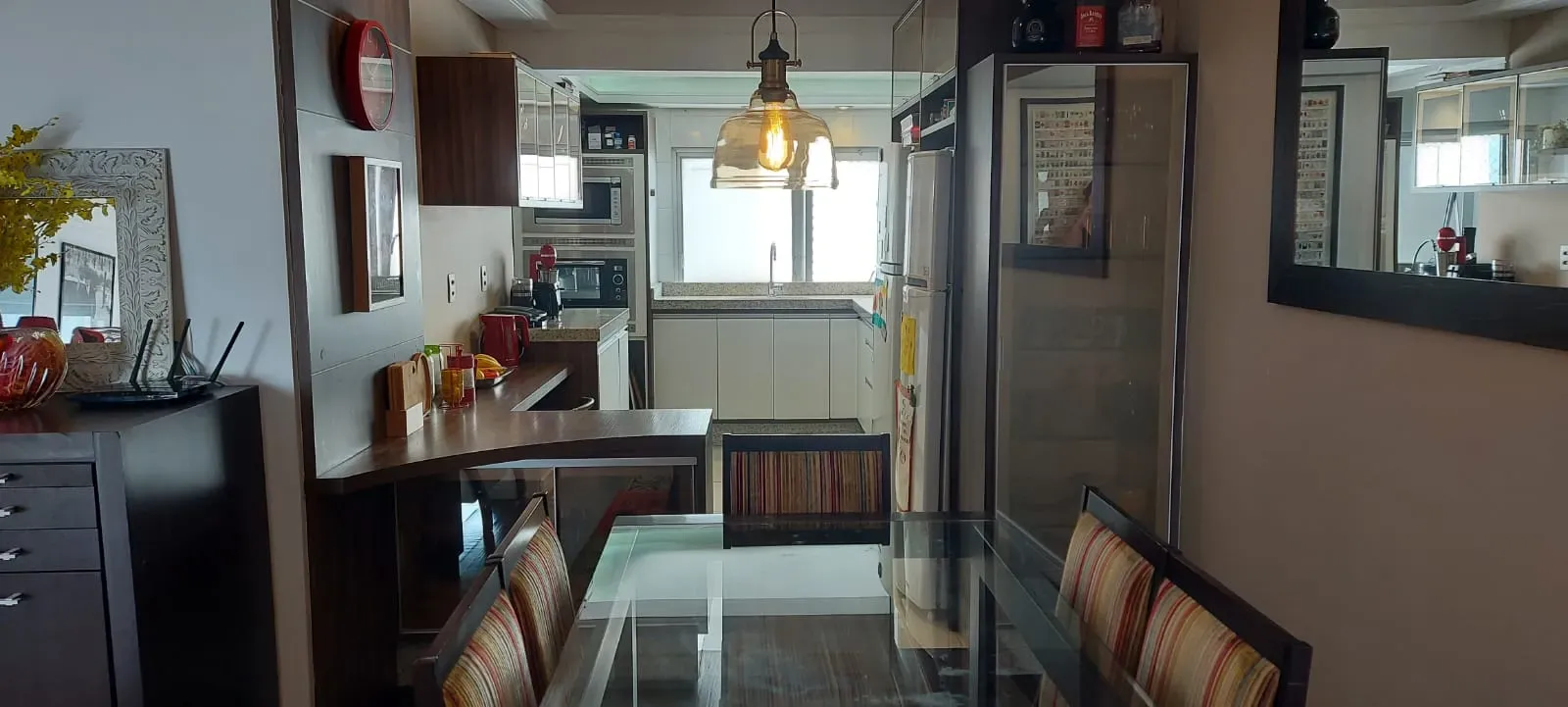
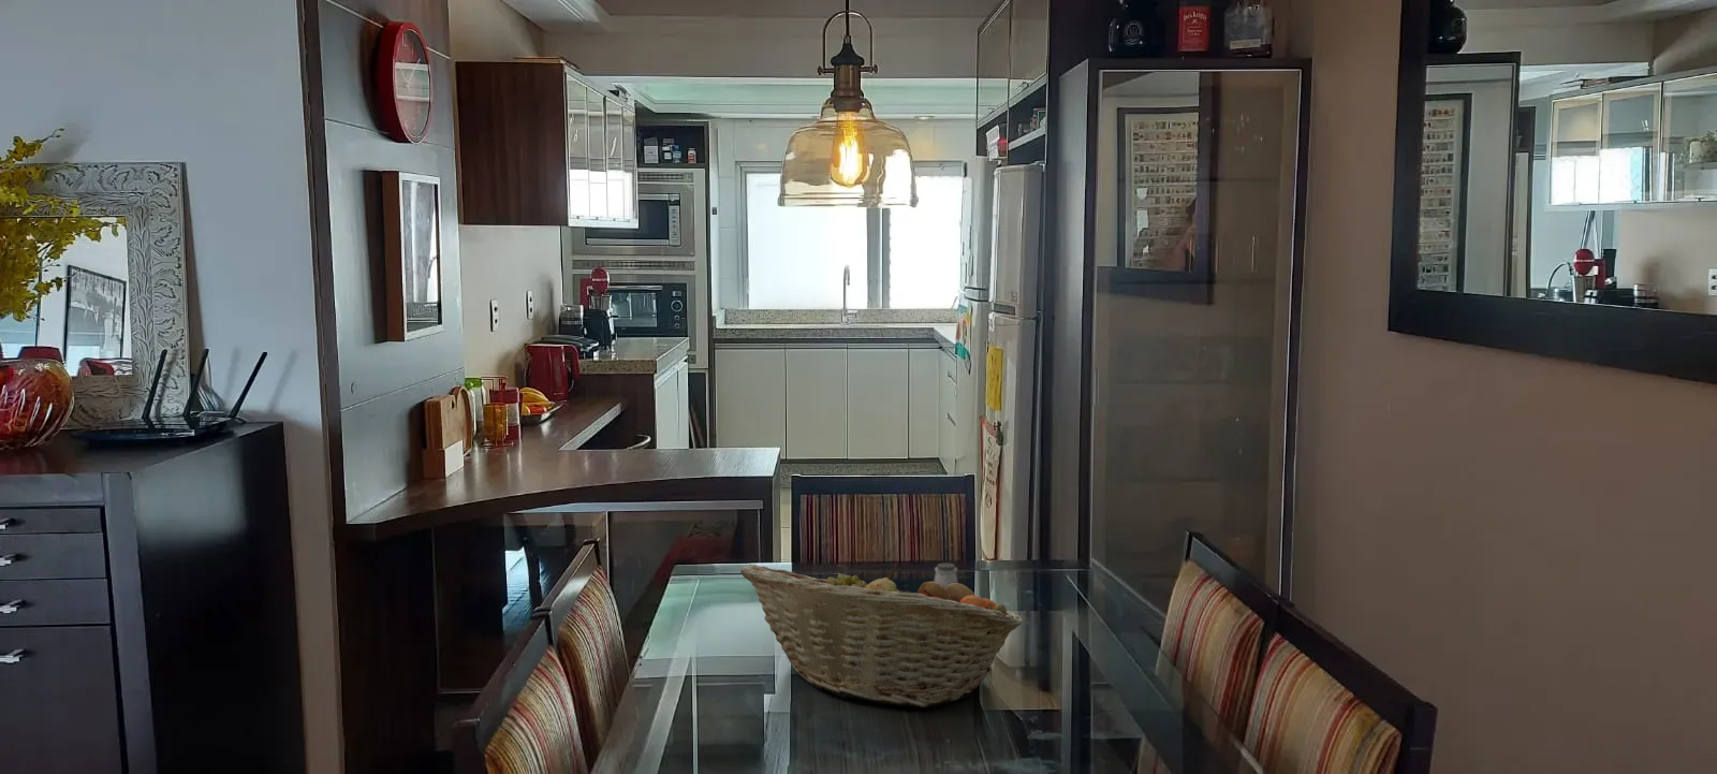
+ saltshaker (944, 587)
+ fruit basket (878, 616)
